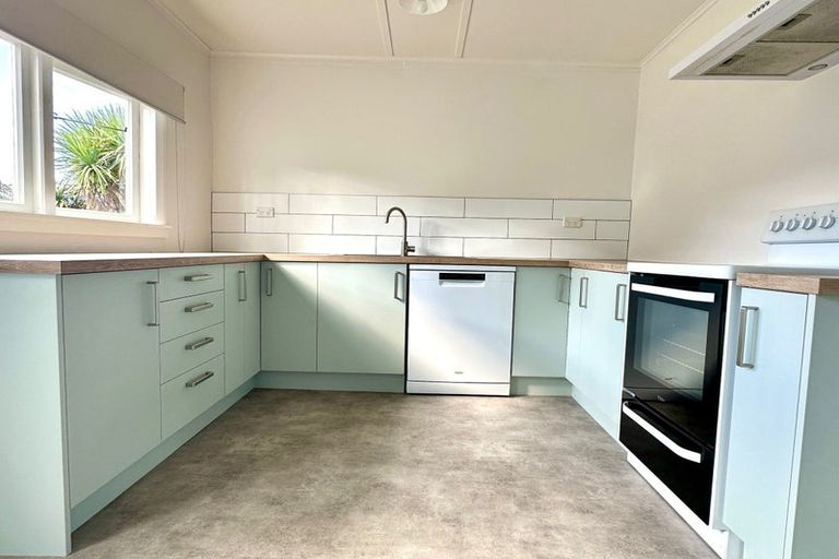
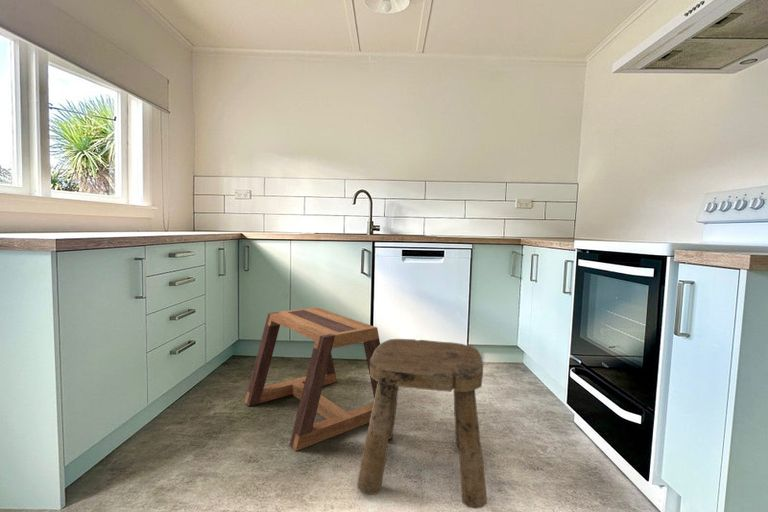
+ stool (426, 389)
+ stool (318, 364)
